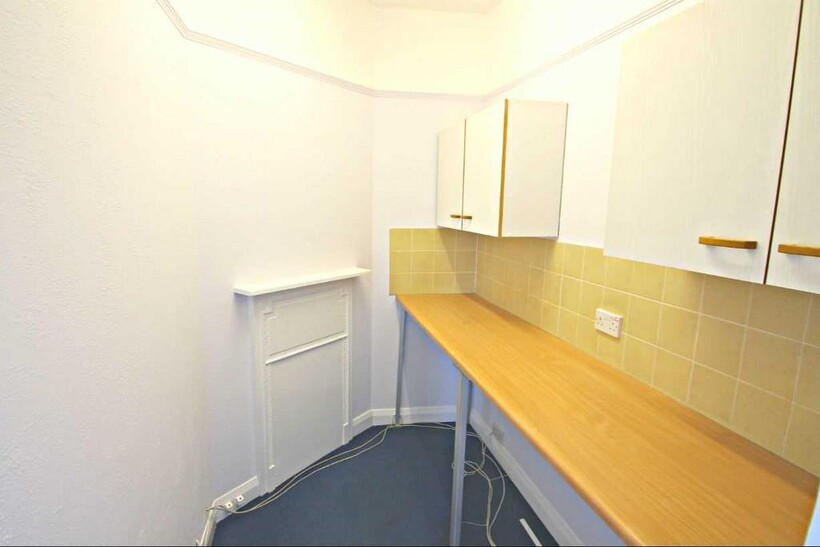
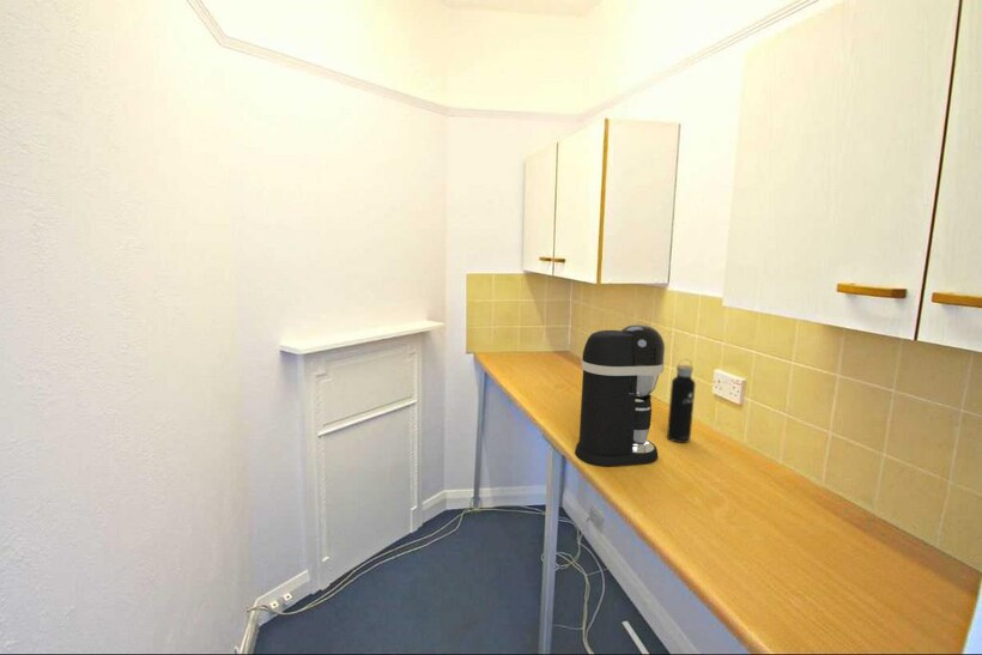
+ coffee maker (620, 390)
+ water bottle (681, 399)
